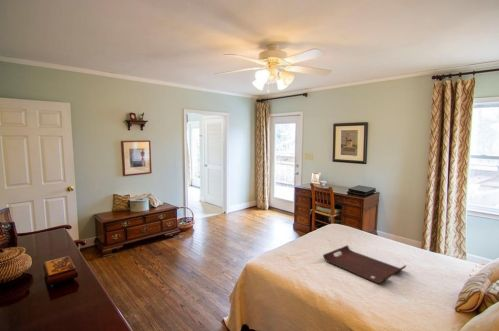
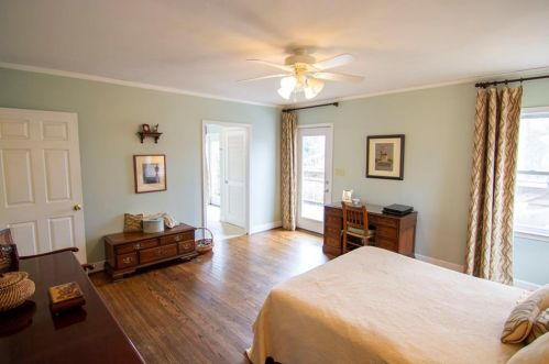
- serving tray (362, 262)
